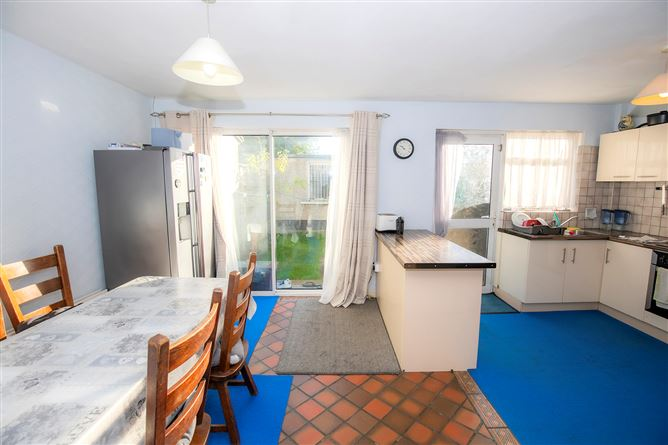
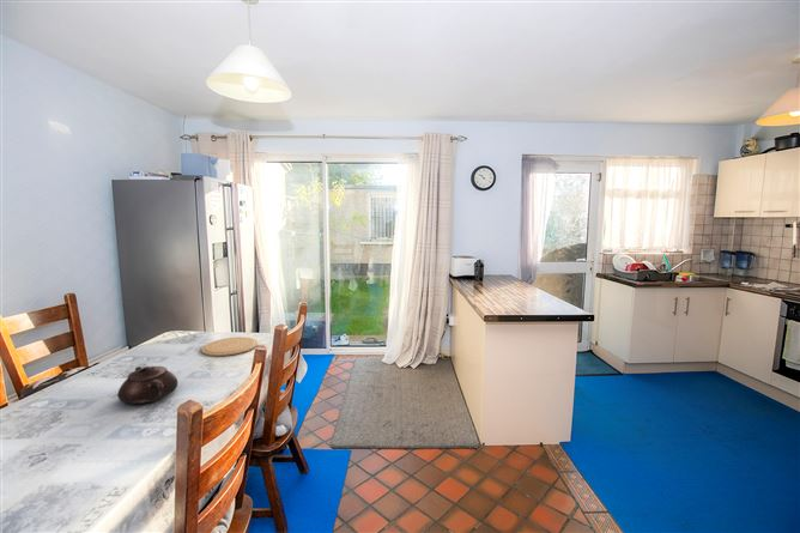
+ teapot (147, 382)
+ plate (230, 345)
